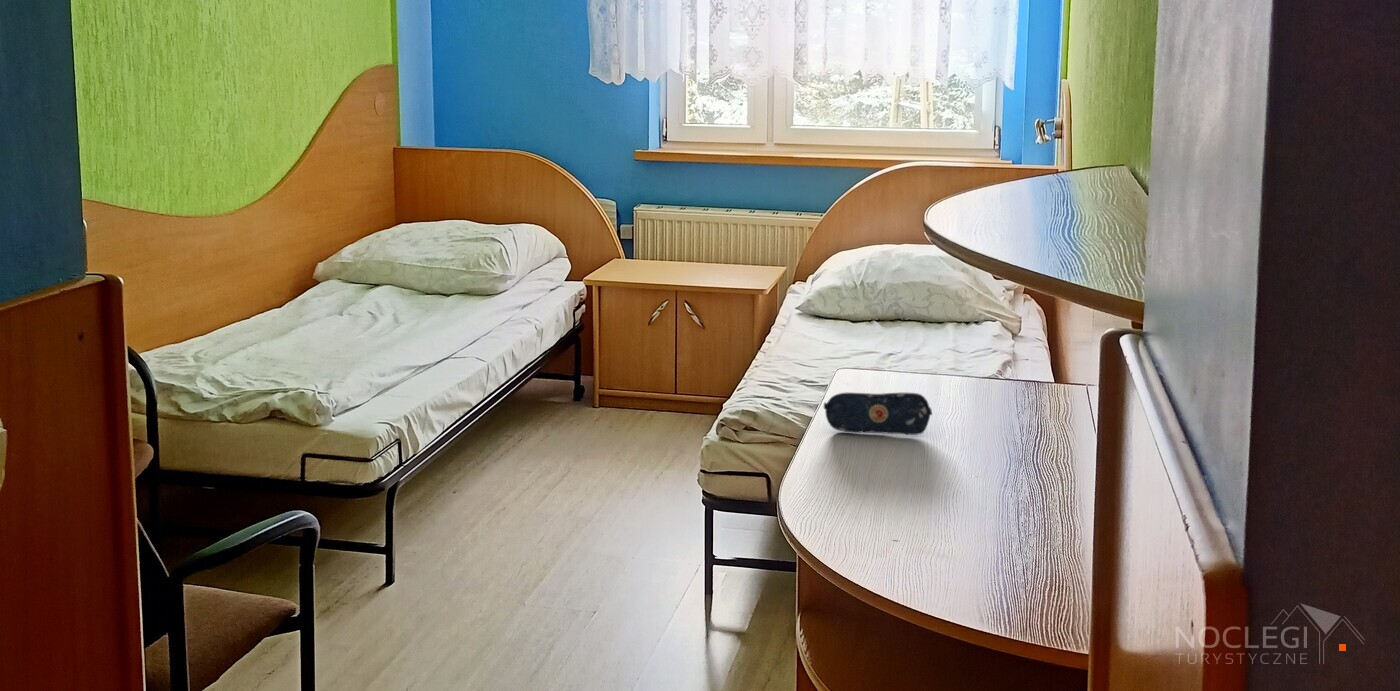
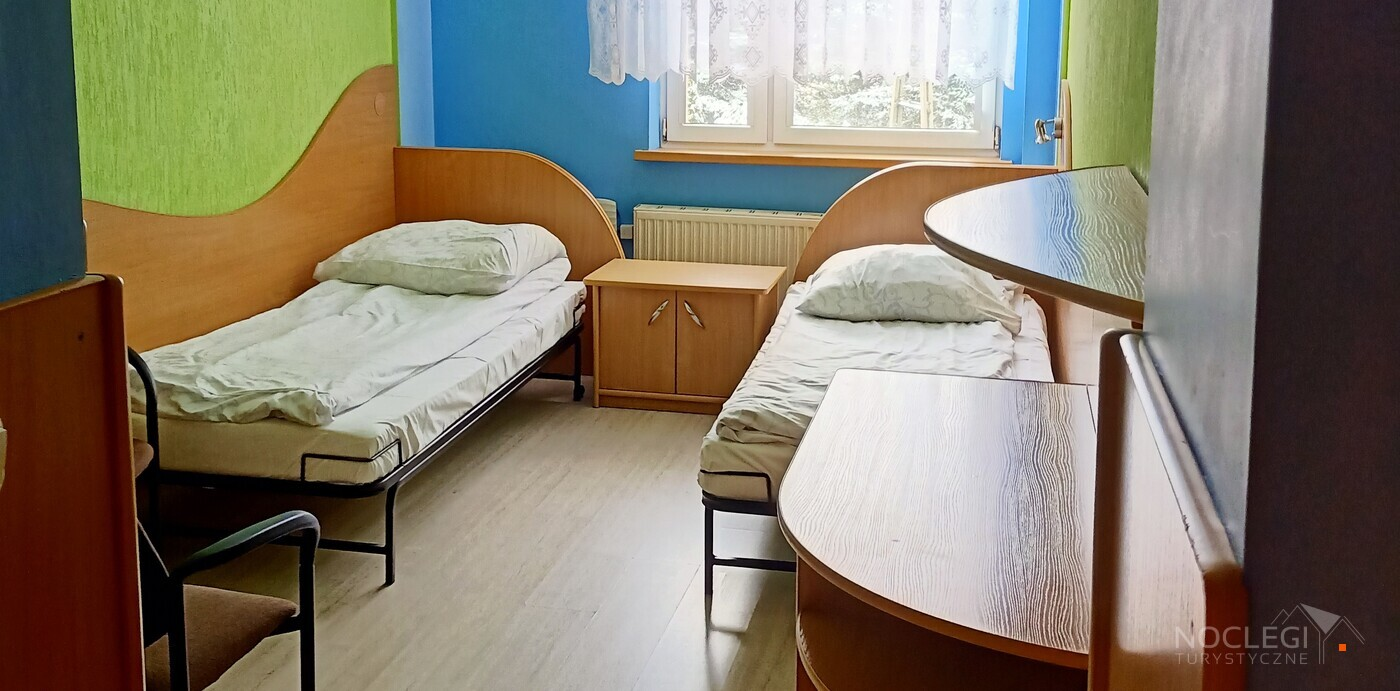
- pencil case (877, 412)
